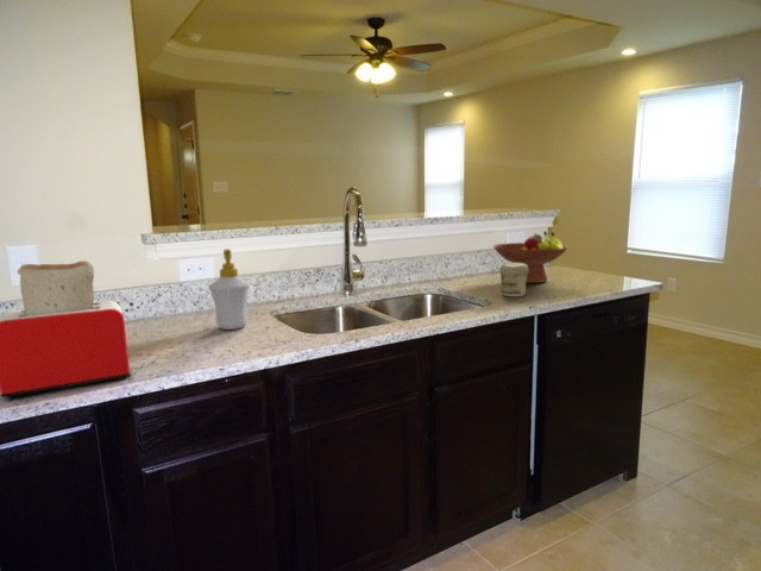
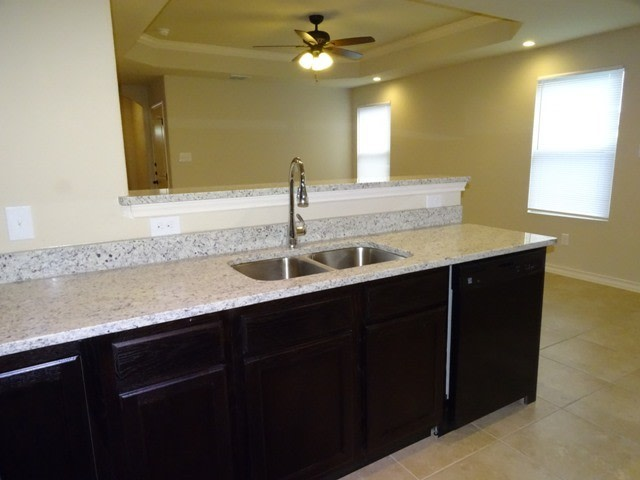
- soap bottle (229, 288)
- fruit bowl (529, 256)
- jar (512, 280)
- toaster (57, 324)
